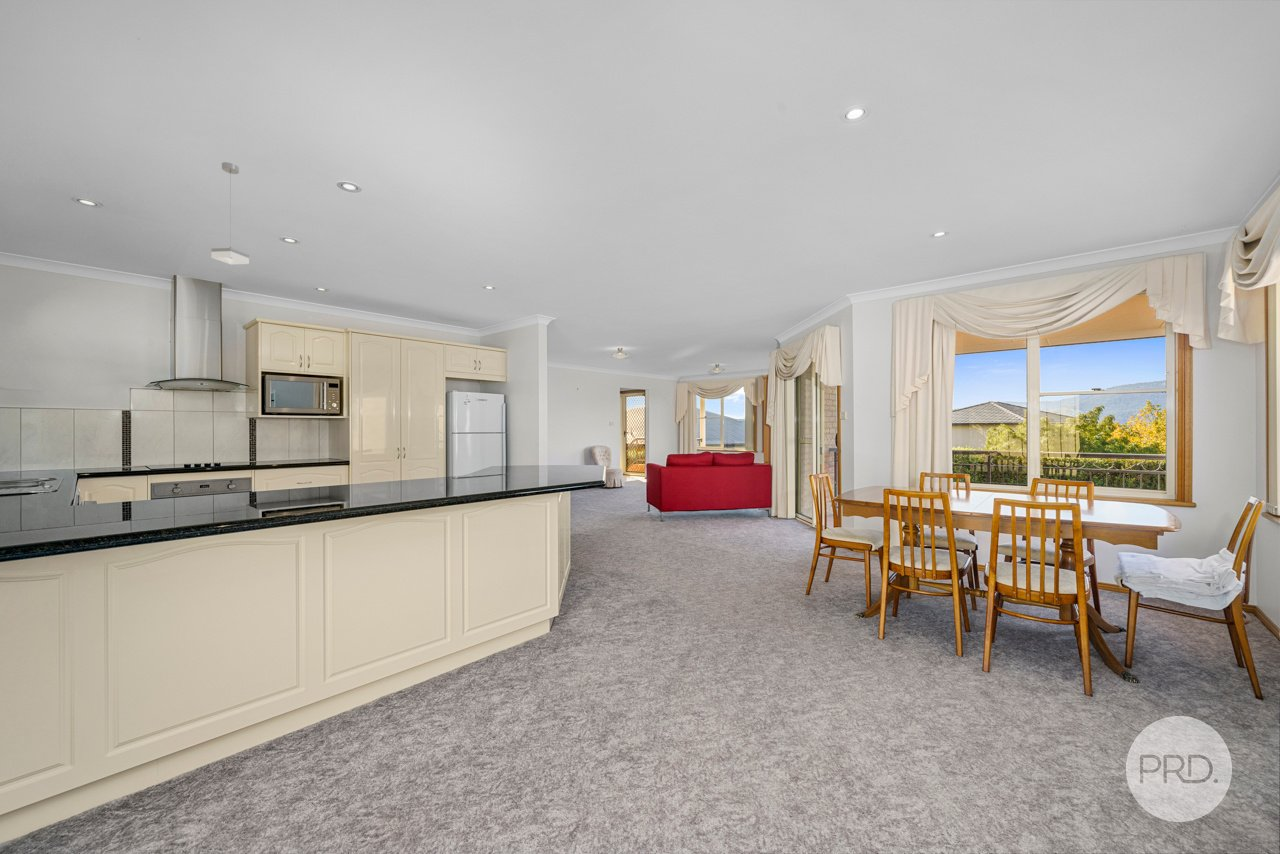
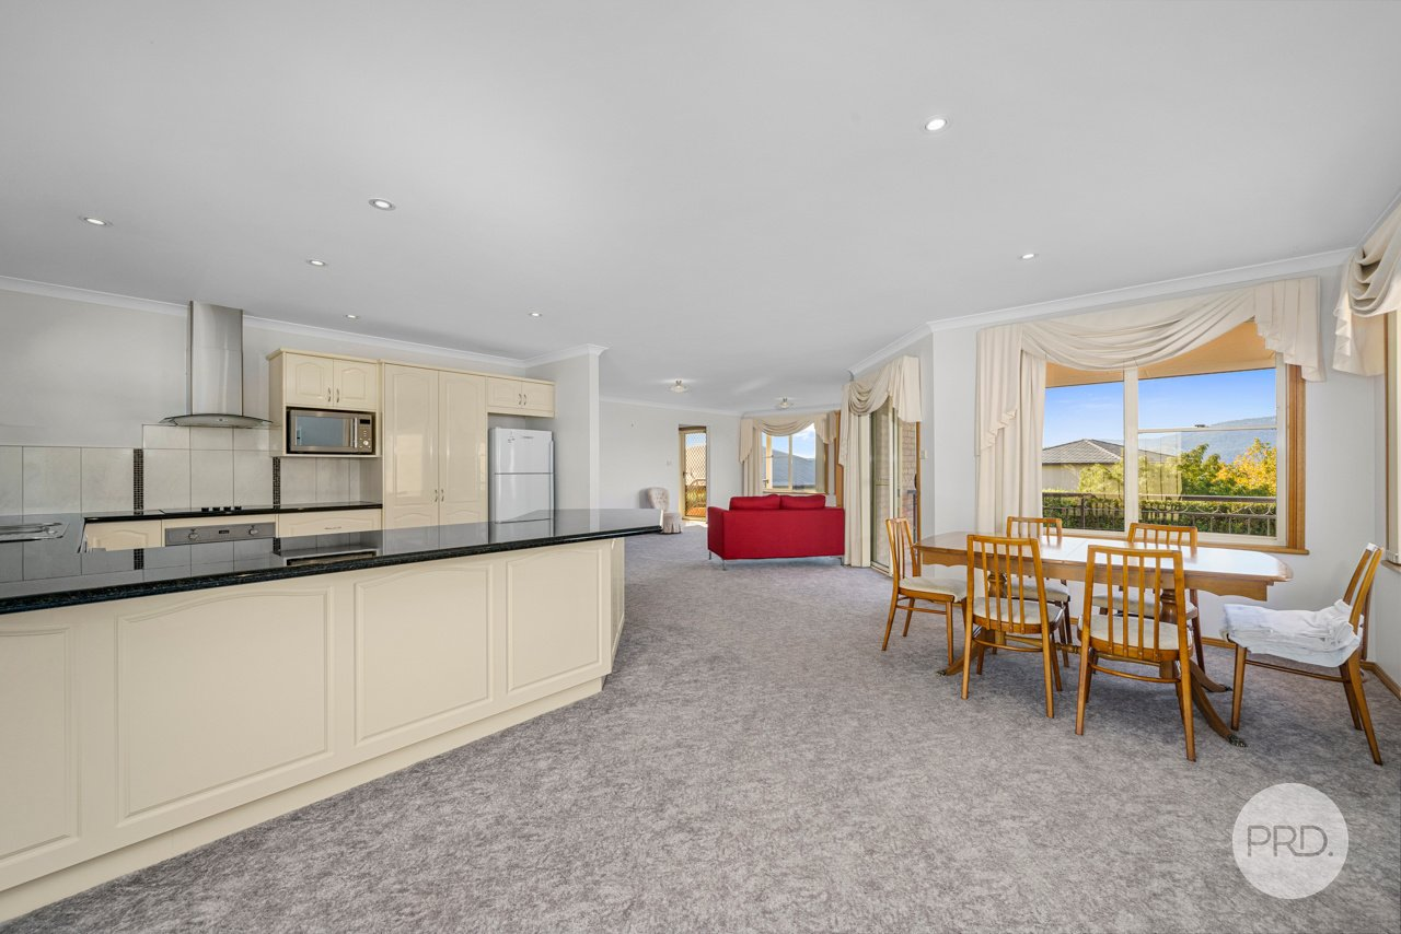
- pendant lamp (230, 213)
